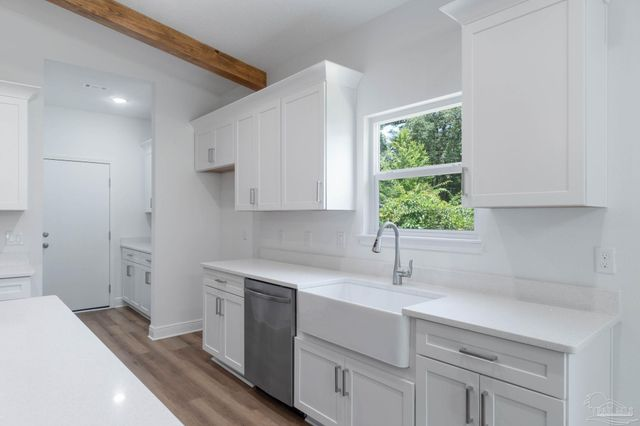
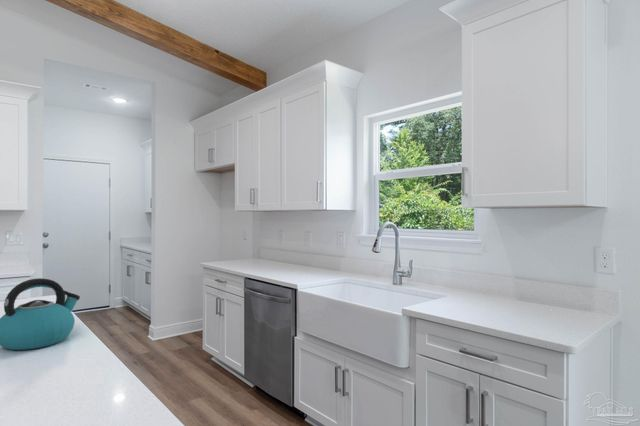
+ kettle (41, 309)
